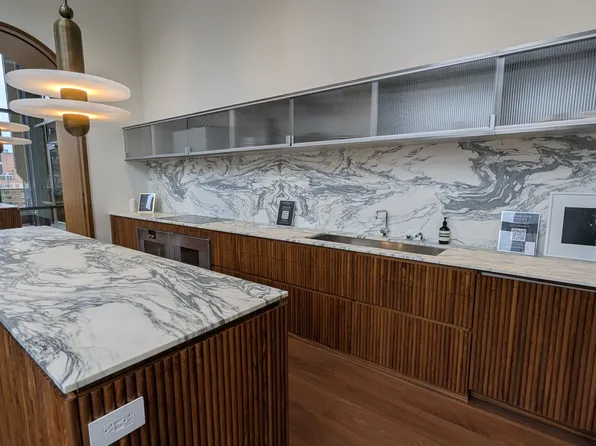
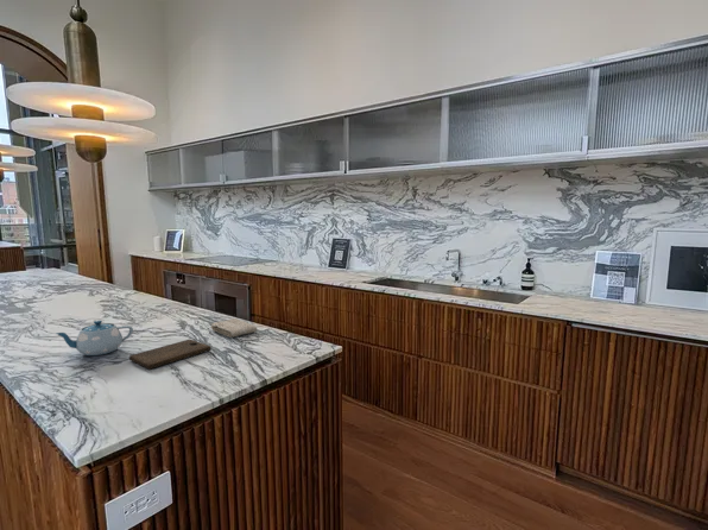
+ chinaware (96, 336)
+ washcloth (233, 327)
+ cutting board (171, 352)
